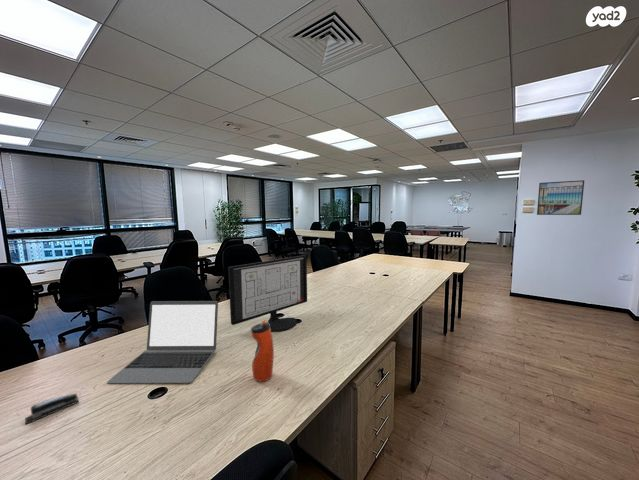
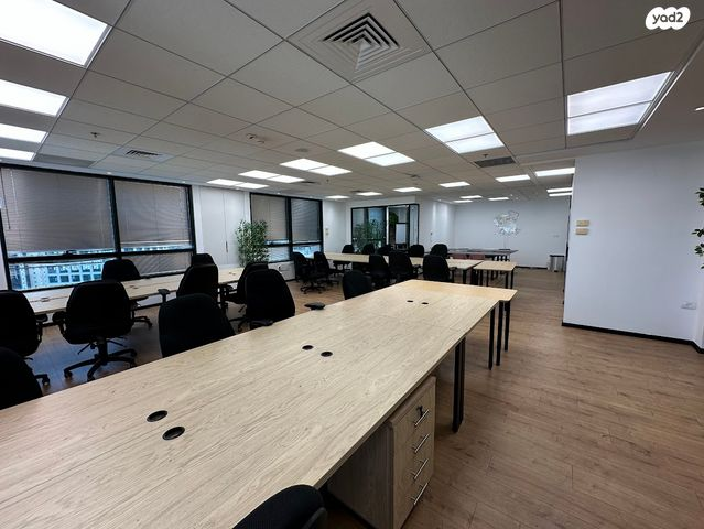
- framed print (559, 198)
- laptop (168, 337)
- water bottle (262, 348)
- stapler (52, 405)
- computer monitor (279, 294)
